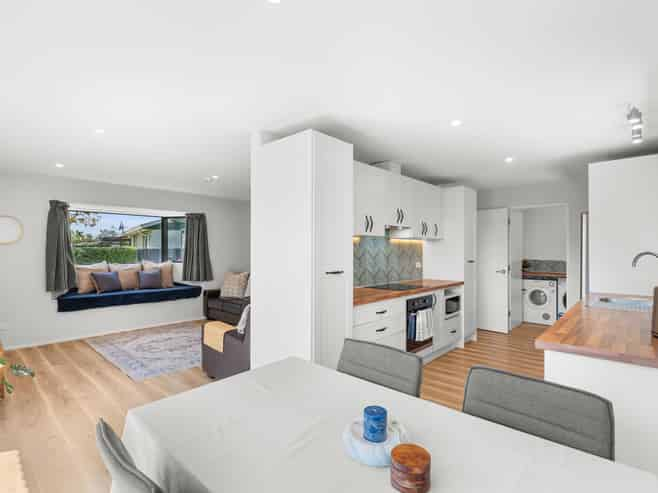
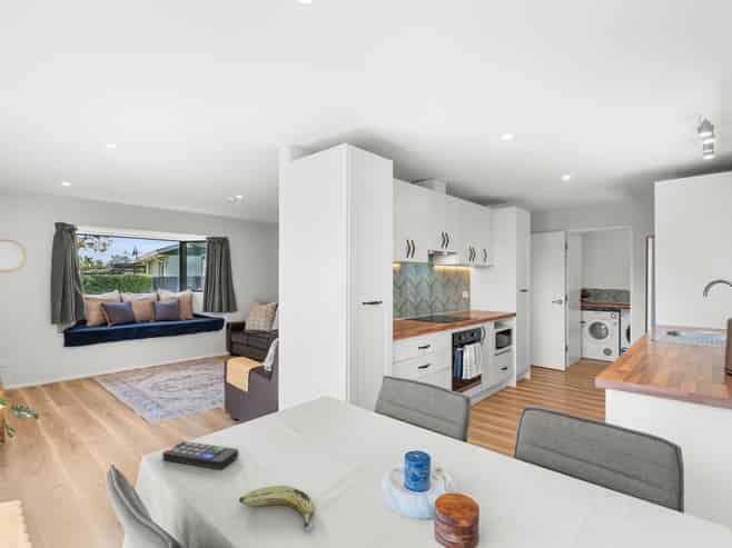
+ remote control (200, 454)
+ fruit (284, 502)
